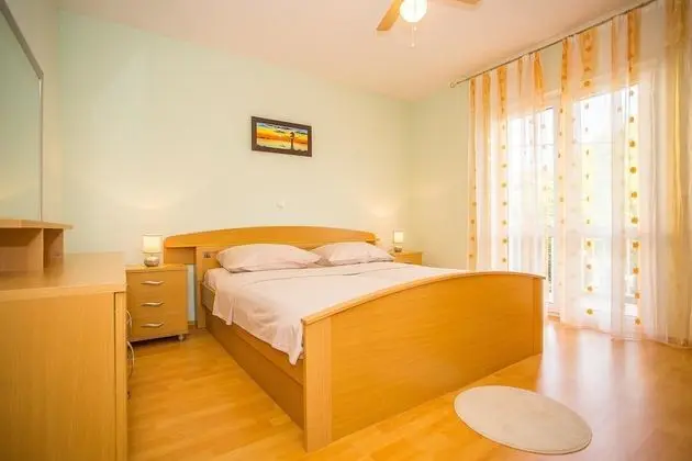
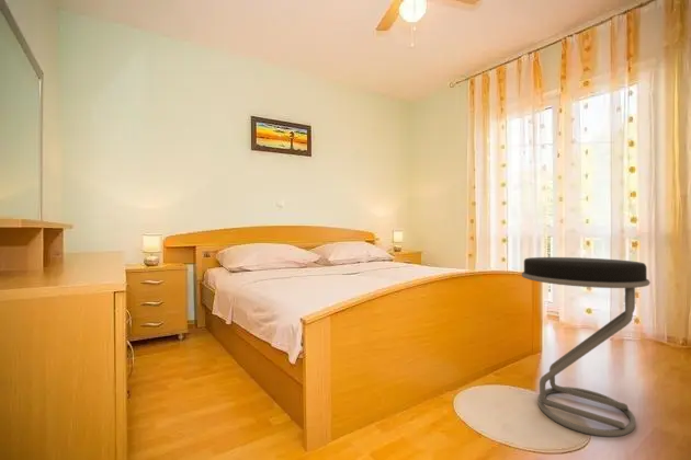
+ stool (585, 340)
